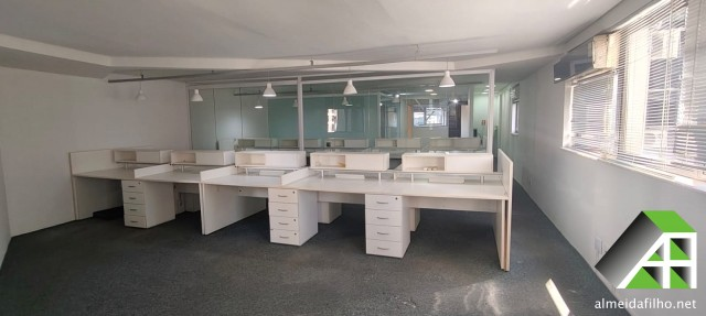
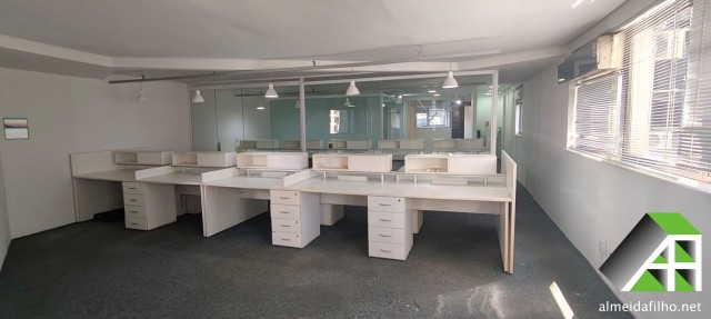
+ calendar (16, 128)
